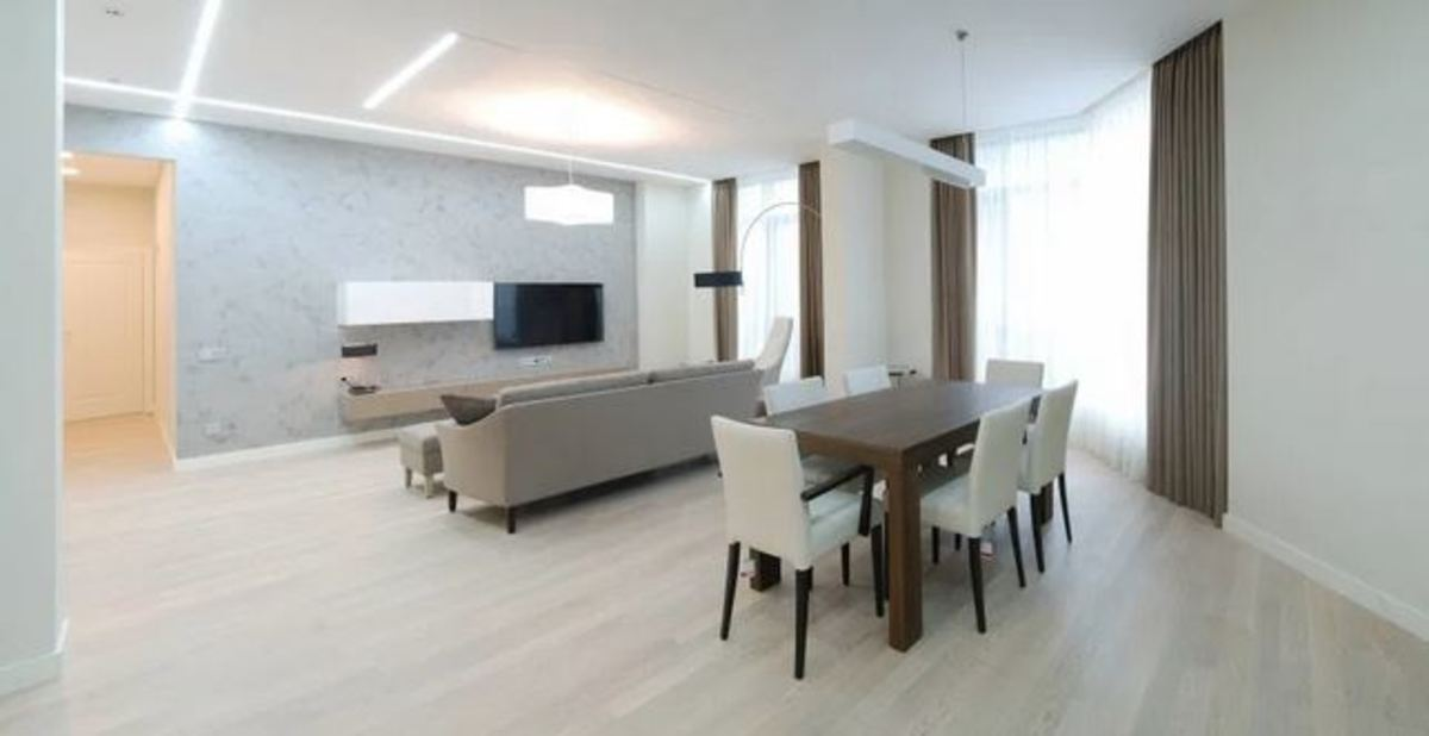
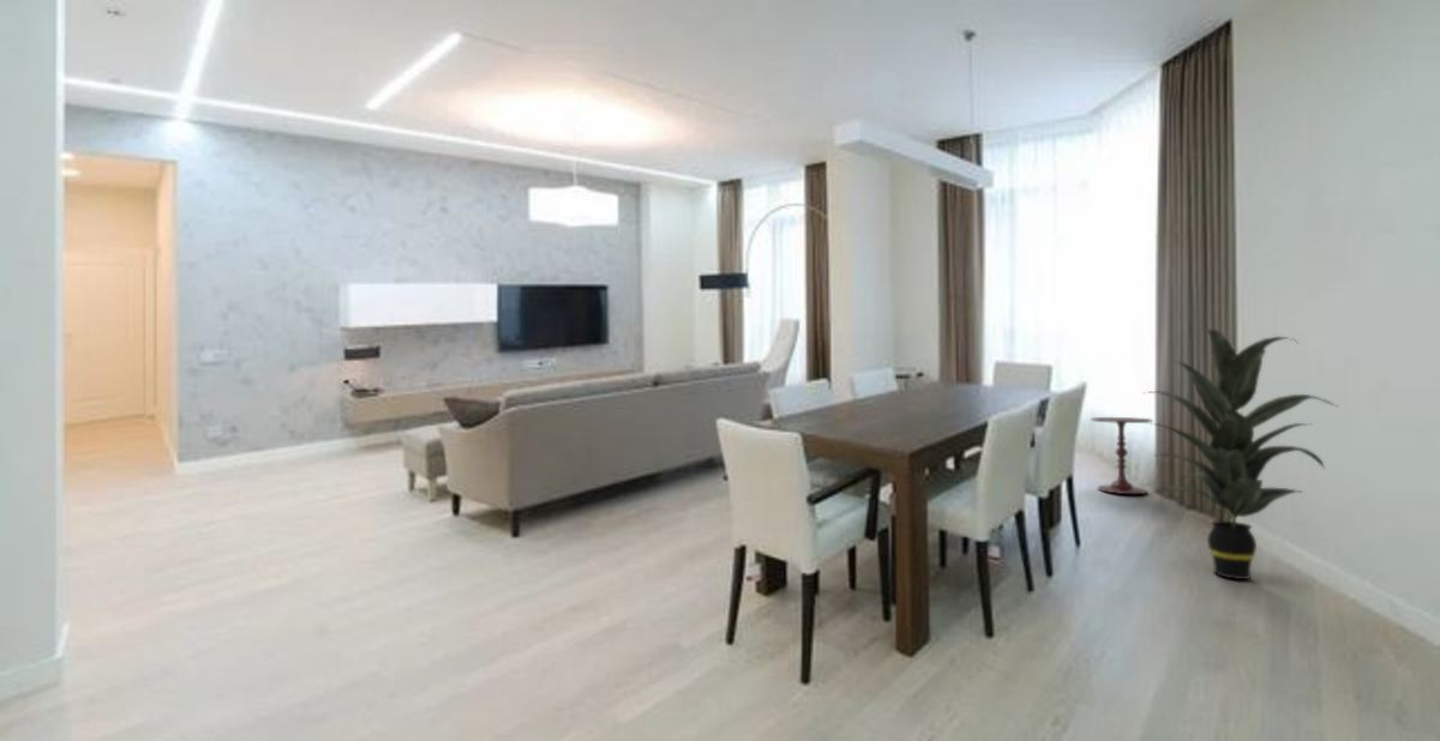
+ side table (1121, 454)
+ indoor plant (1231, 450)
